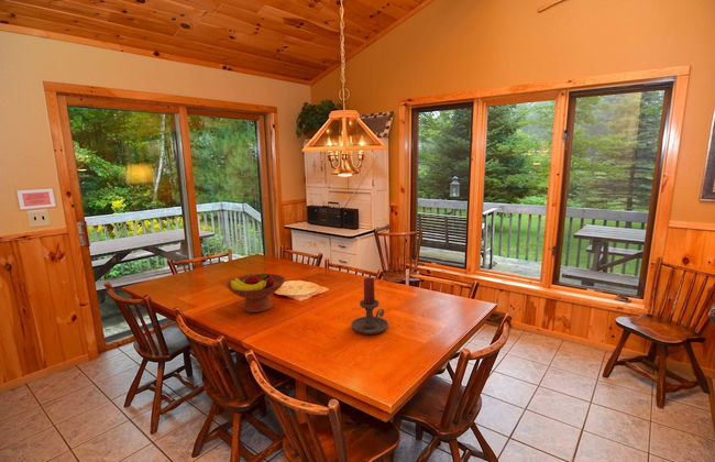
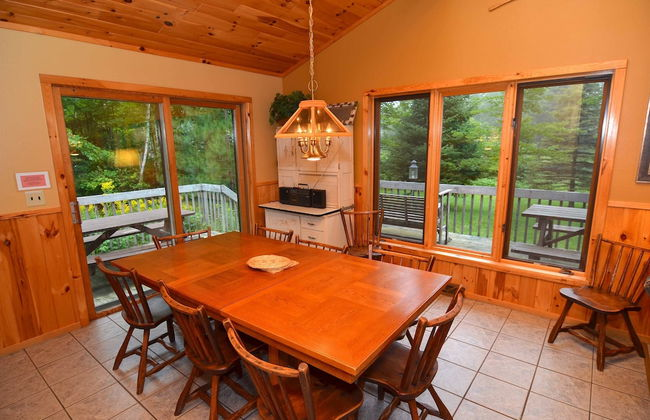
- candle holder (372, 300)
- fruit bowl (256, 289)
